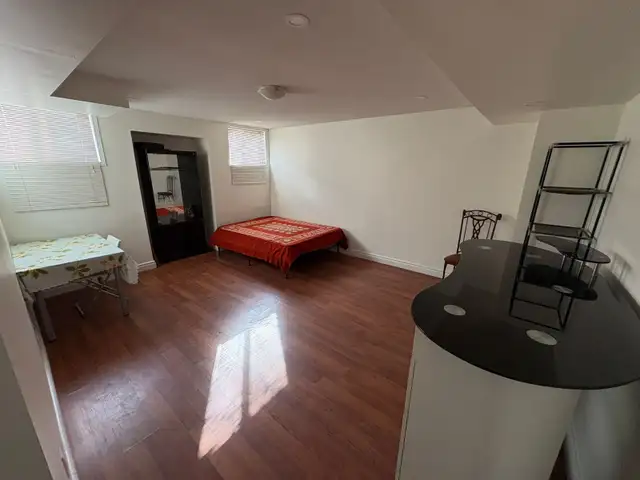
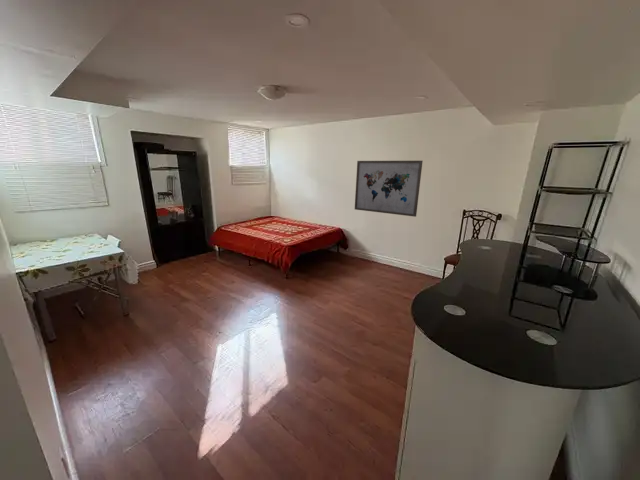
+ wall art (385, 187)
